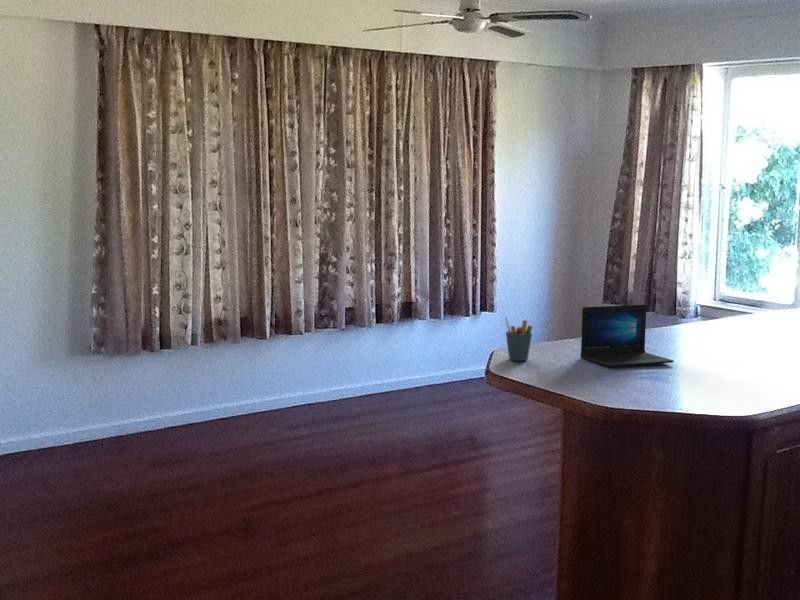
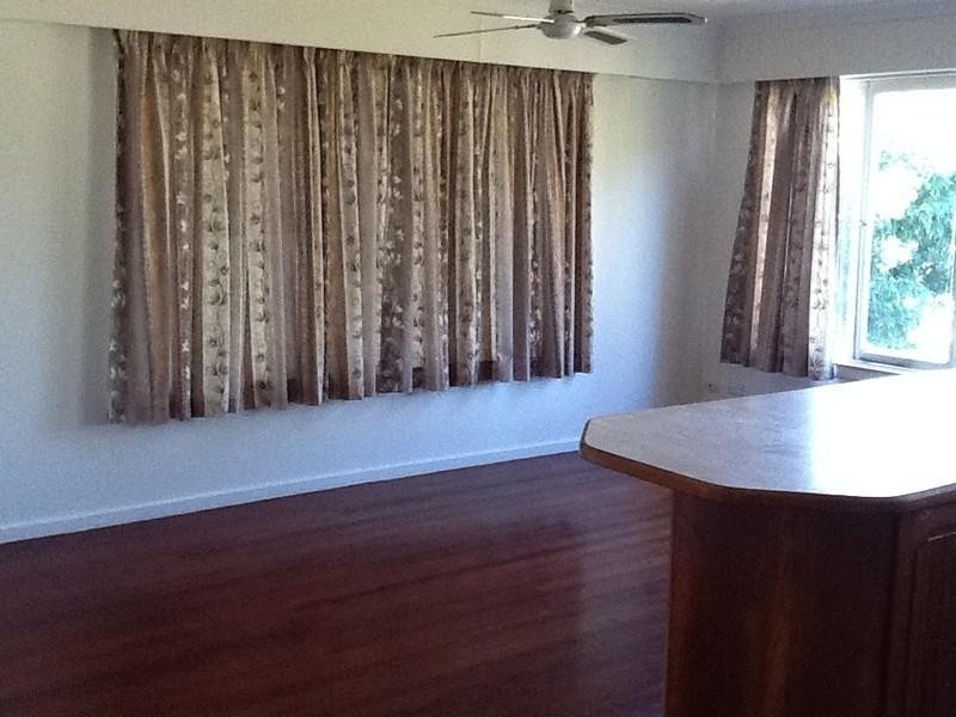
- laptop (627, 334)
- pen holder (518, 338)
